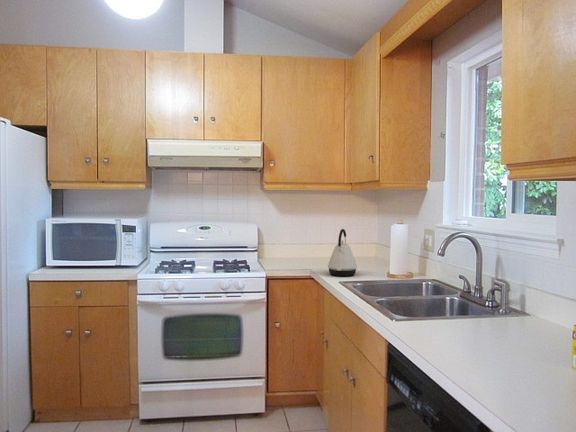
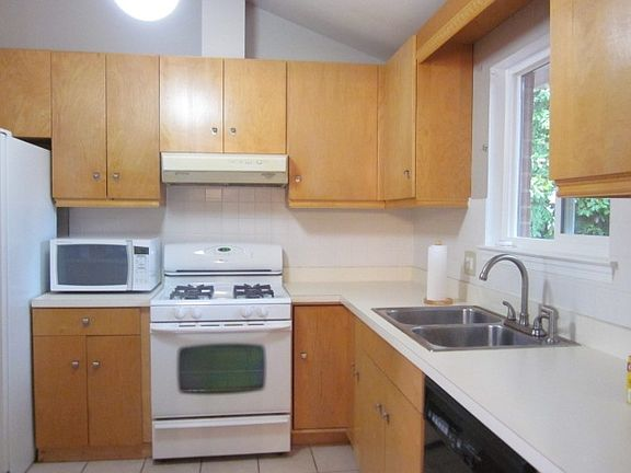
- kettle (342, 251)
